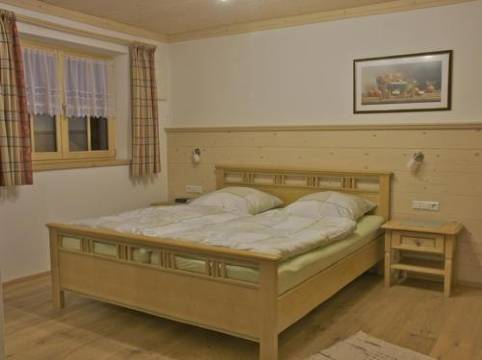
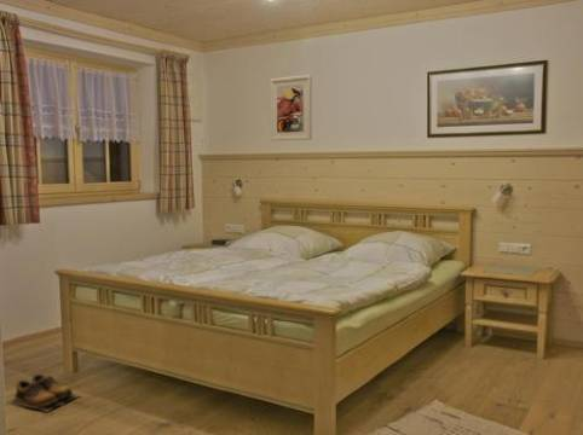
+ shoes (44, 389)
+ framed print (290, 109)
